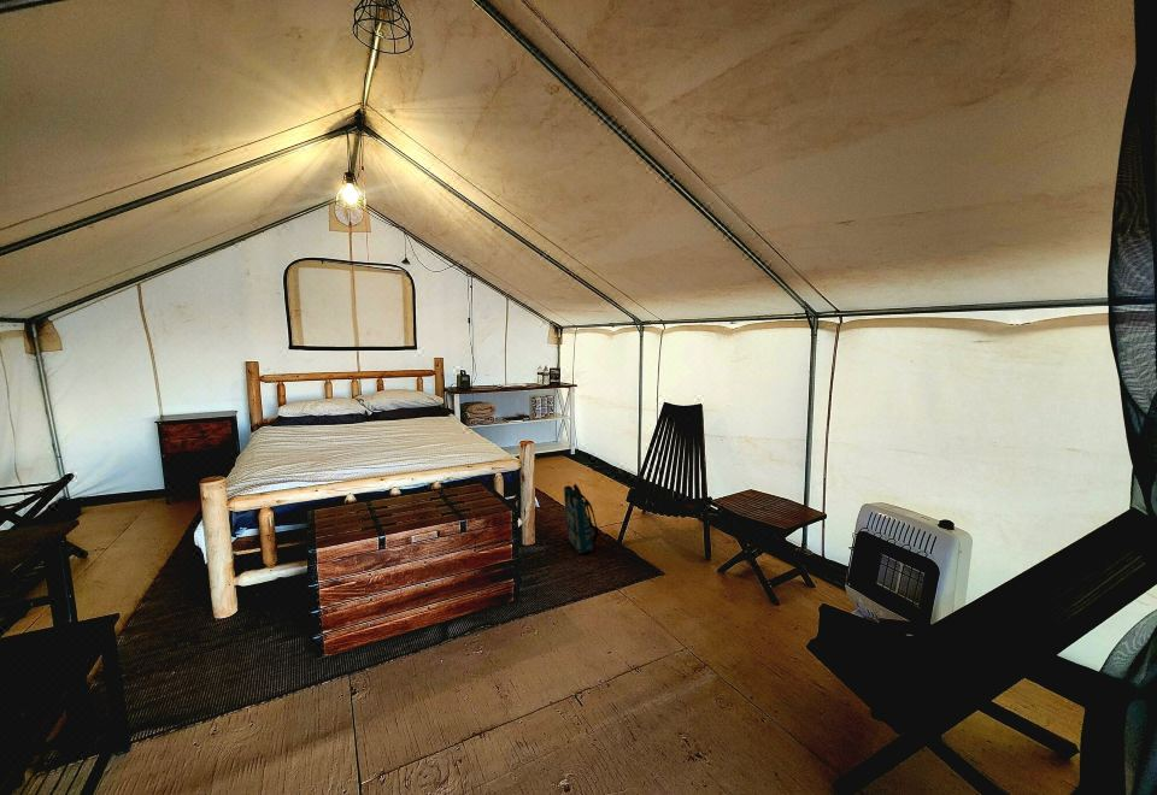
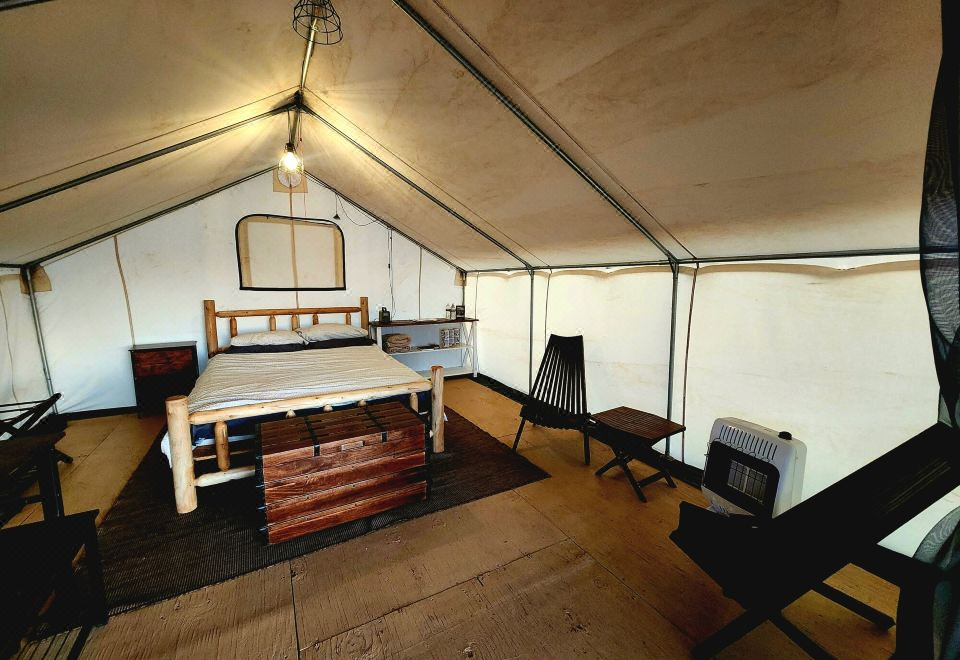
- tote bag (581, 514)
